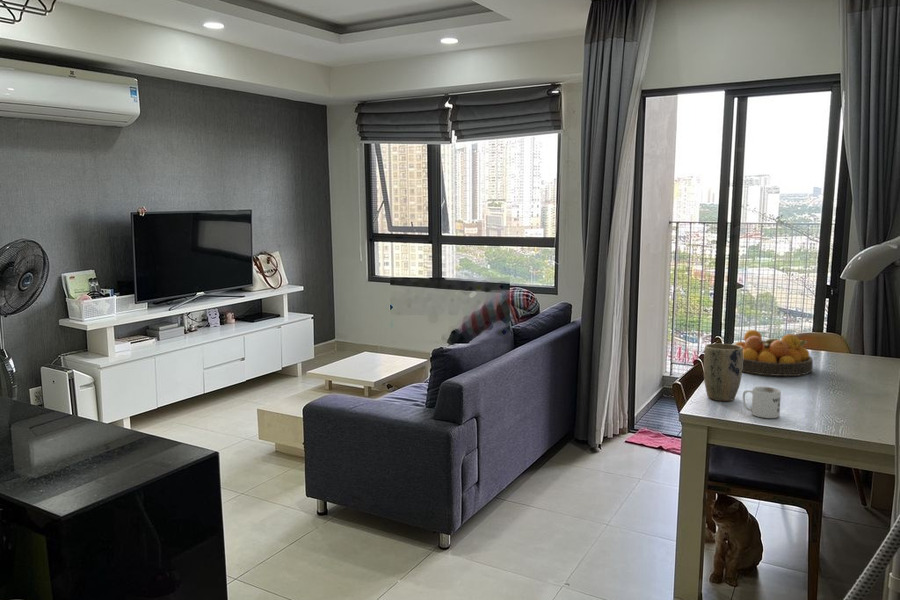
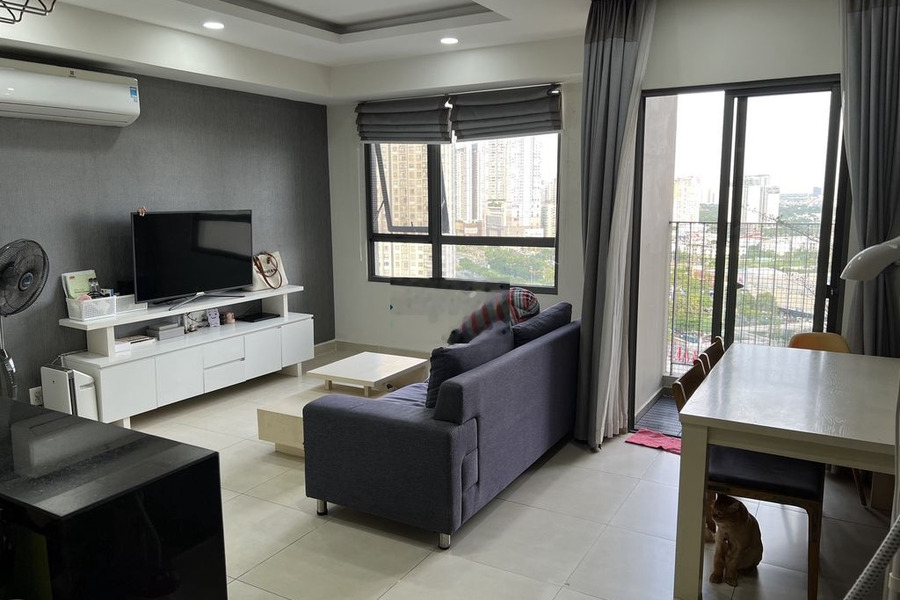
- fruit bowl (769, 350)
- plant pot (722, 372)
- mug (761, 401)
